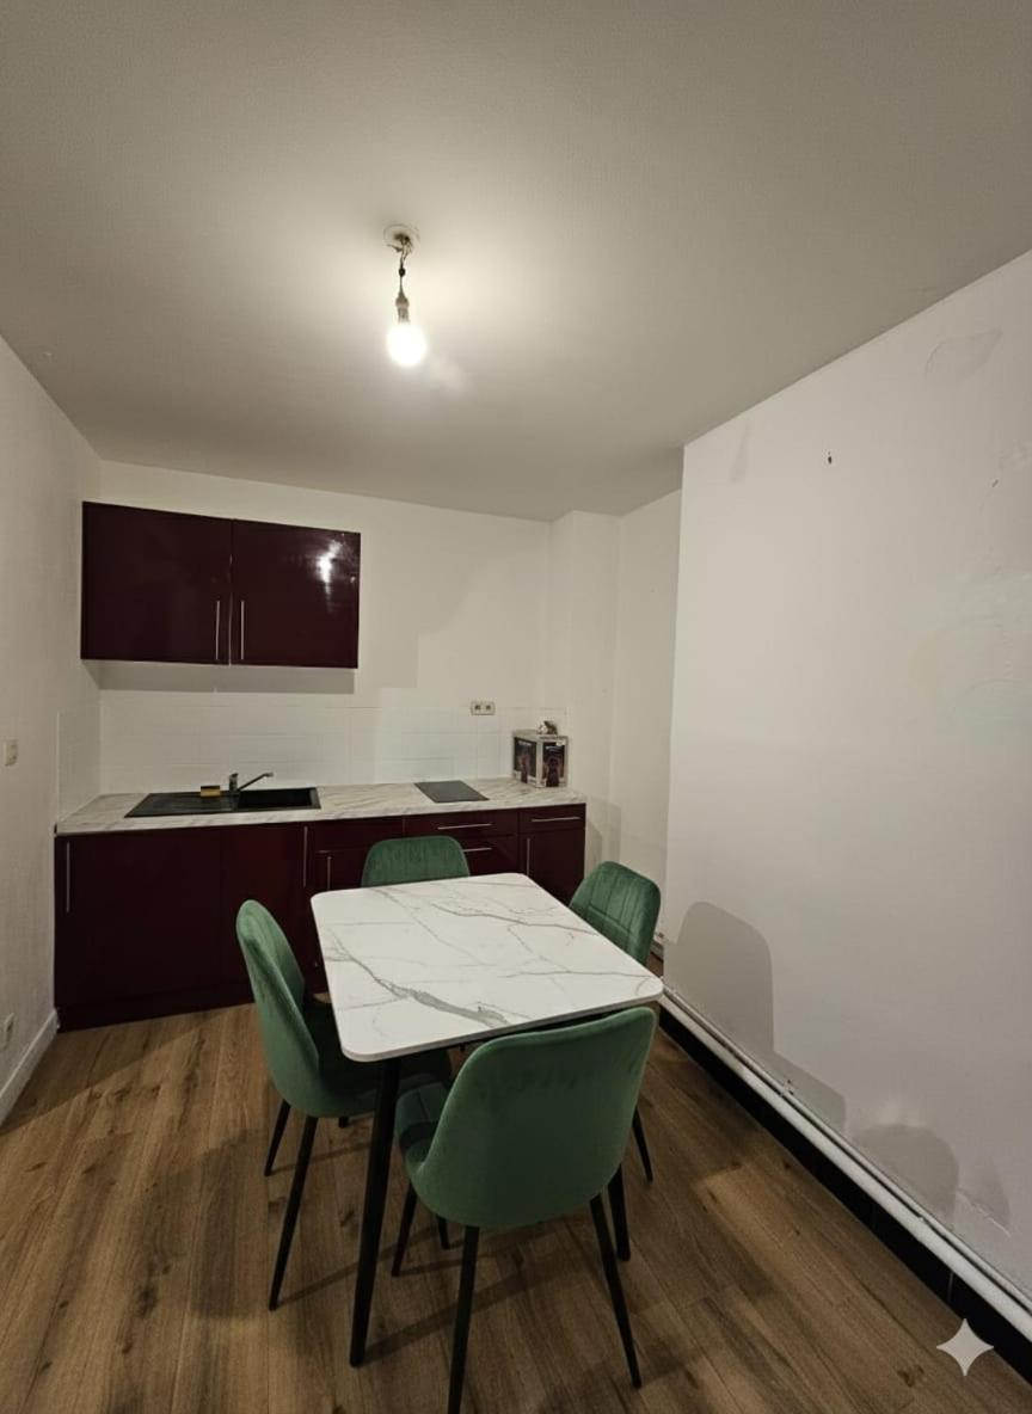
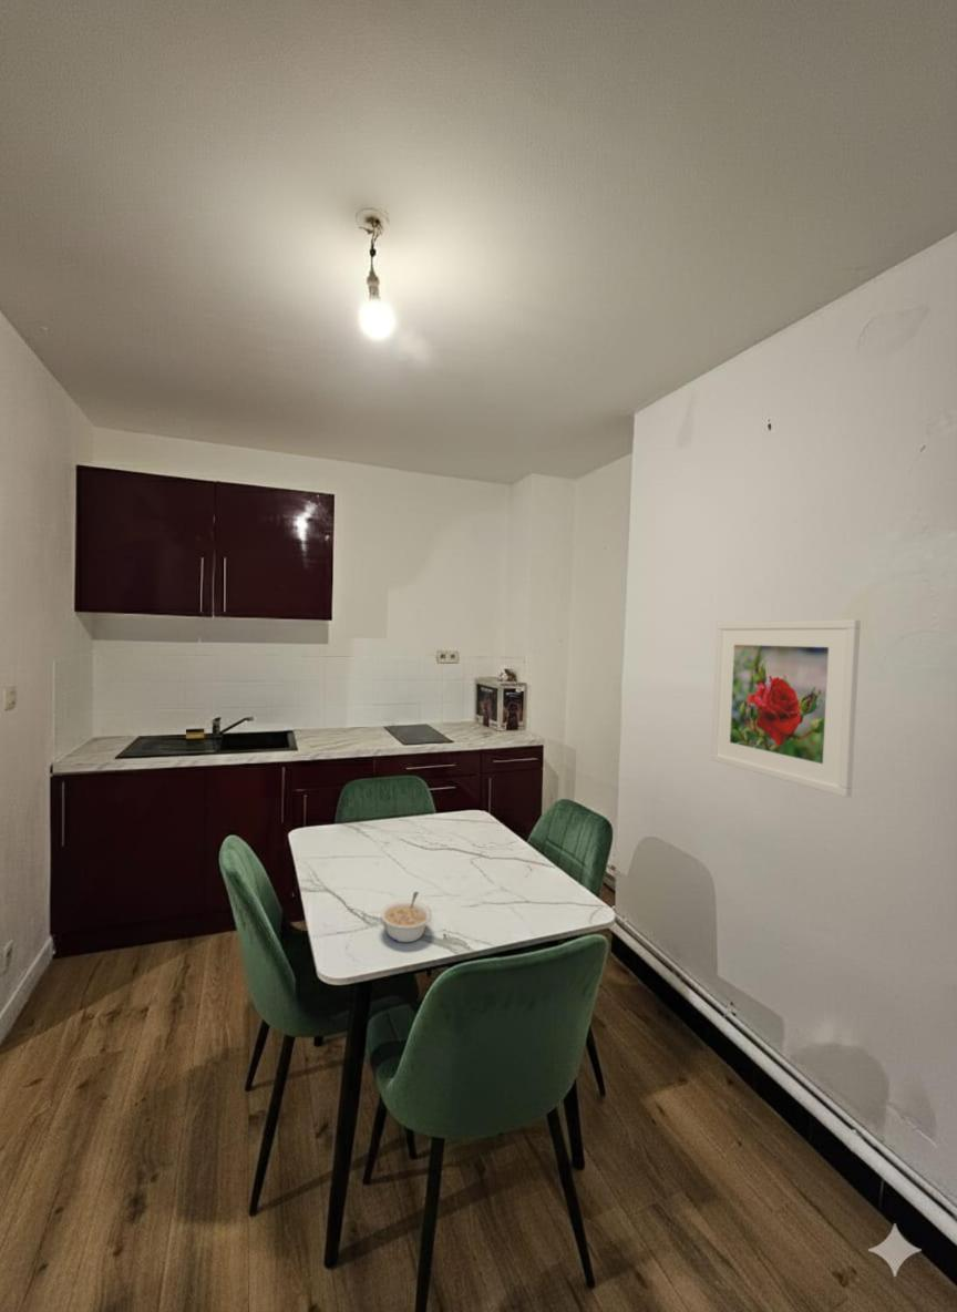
+ legume (404, 920)
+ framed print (775, 698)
